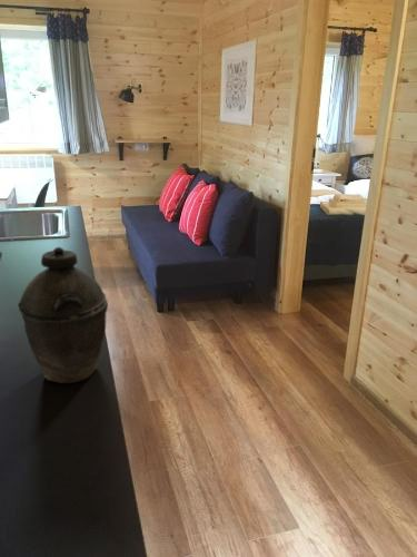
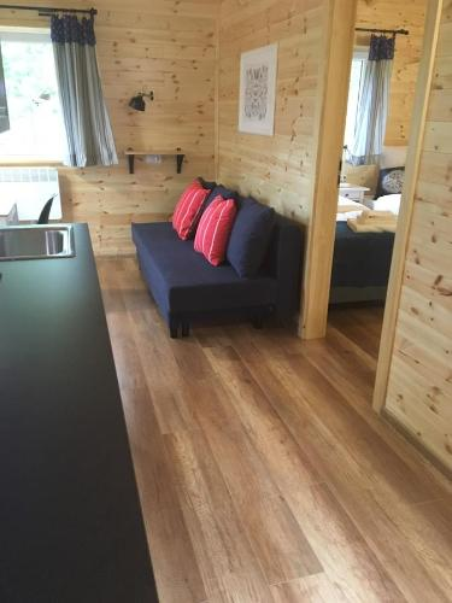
- kettle (64, 312)
